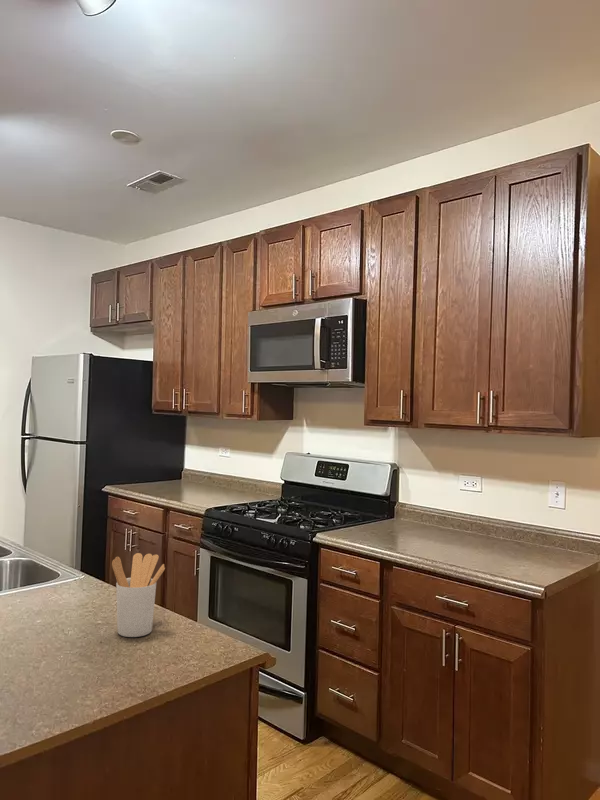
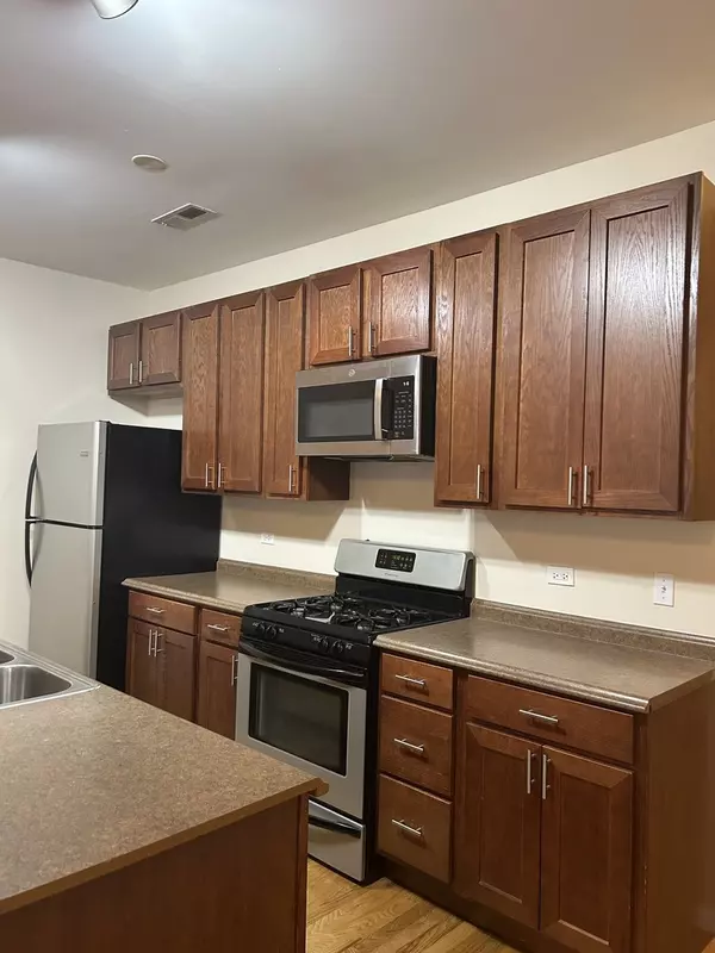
- utensil holder (138, 591)
